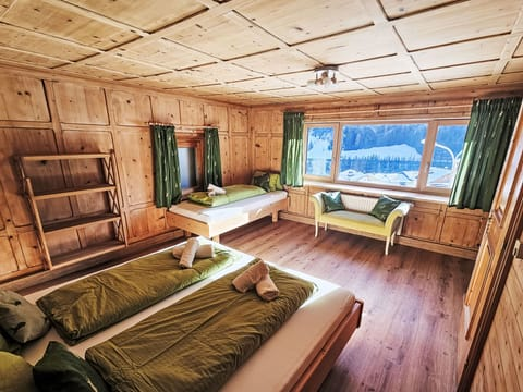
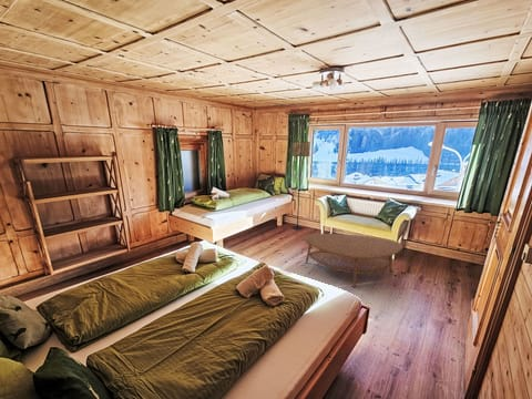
+ floor lamp (298, 186)
+ coffee table (350, 258)
